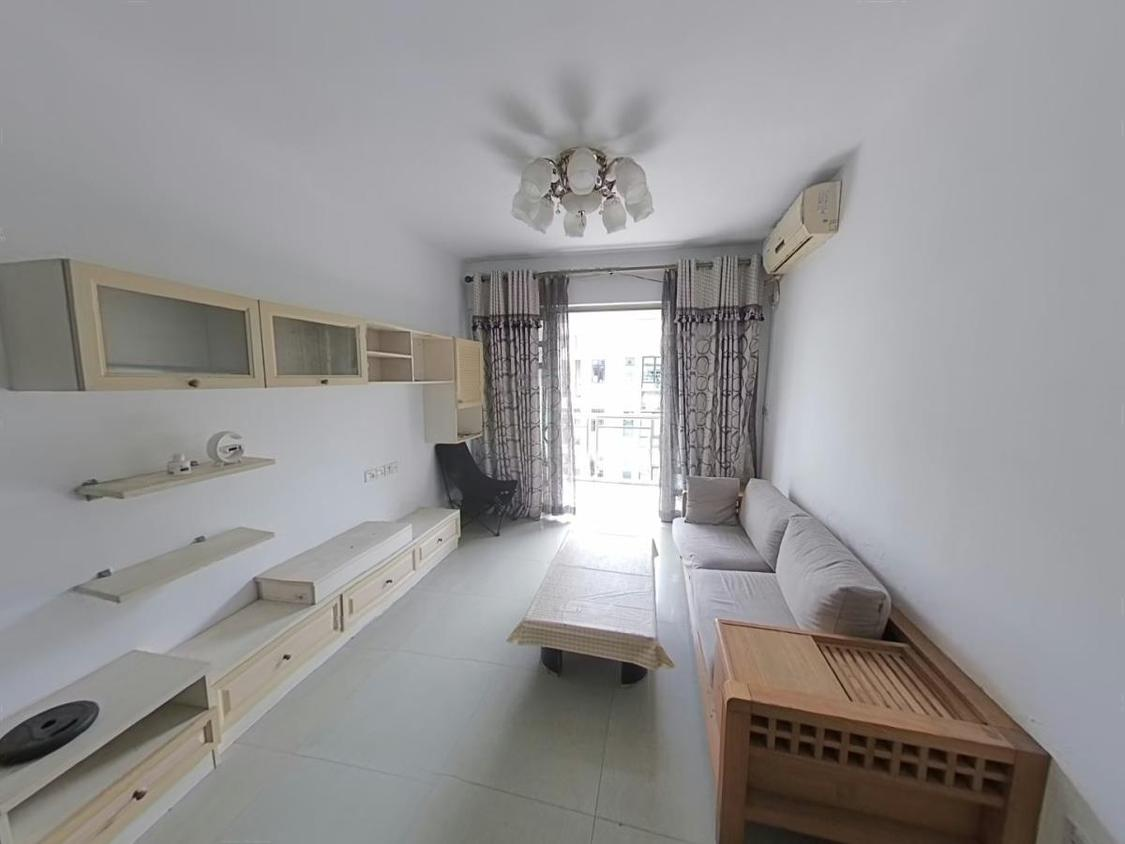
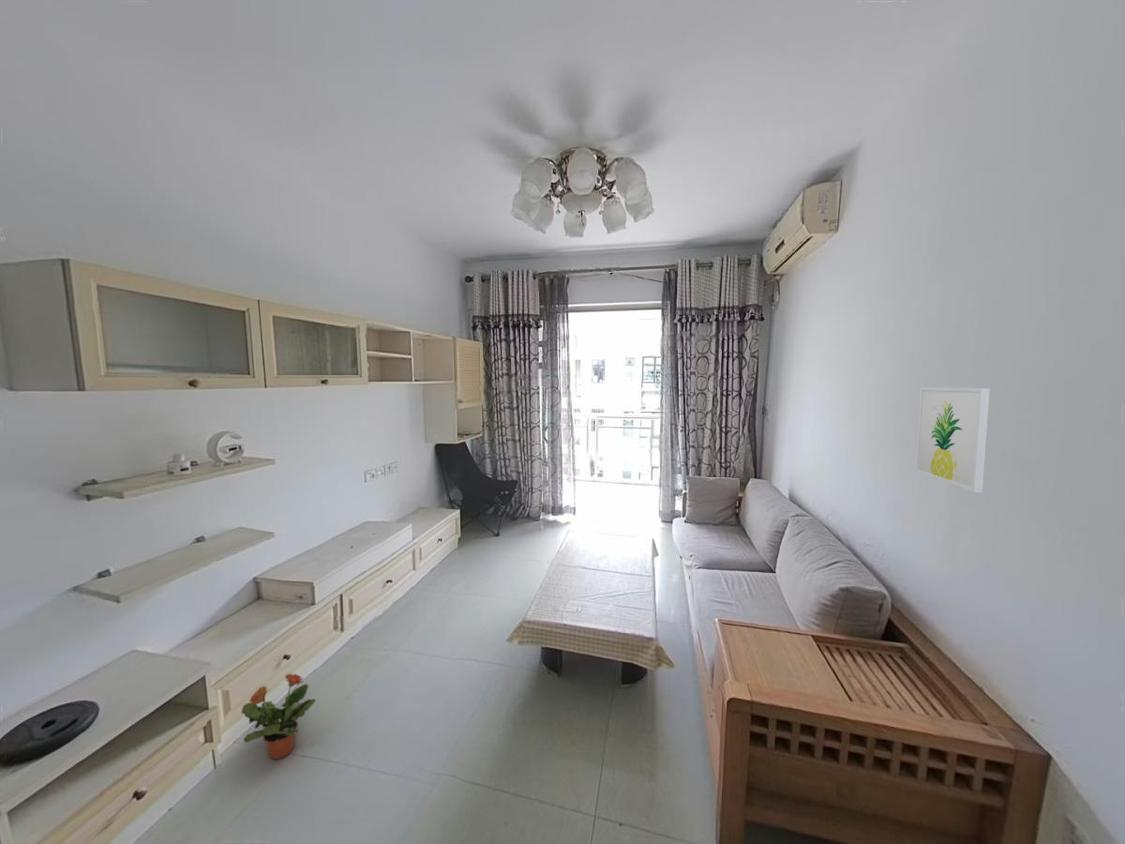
+ potted plant (278, 715)
+ wall art (948, 434)
